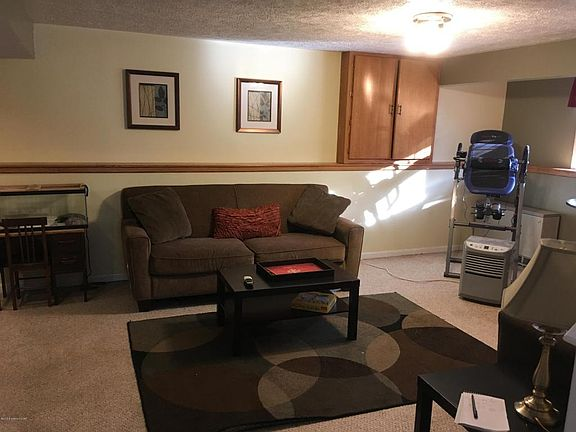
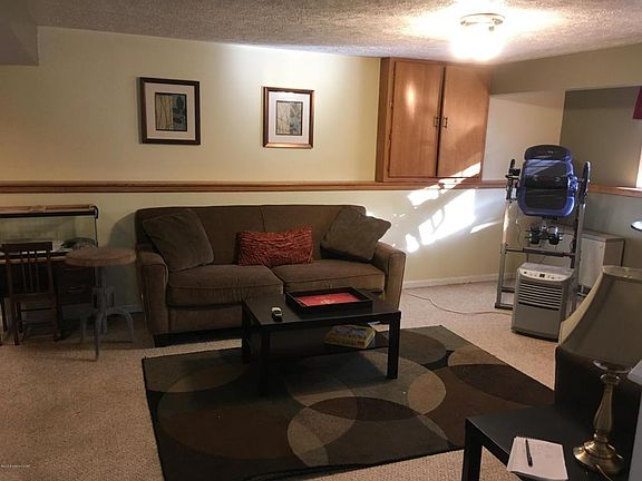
+ side table (103, 301)
